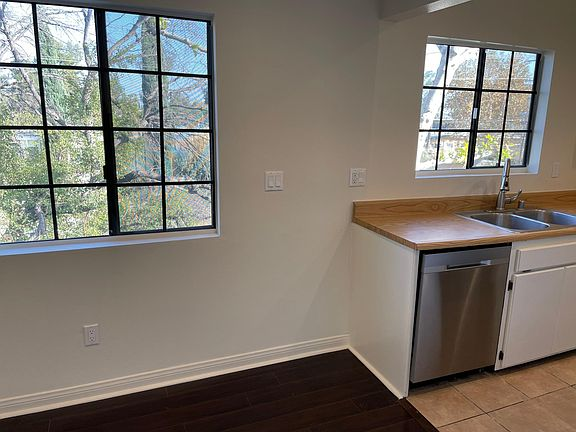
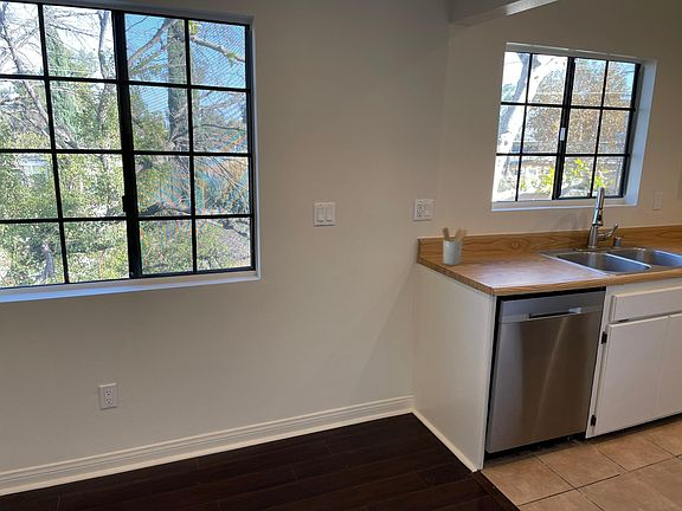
+ utensil holder (455, 245)
